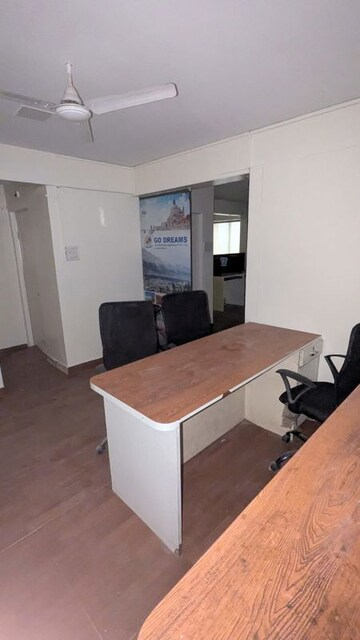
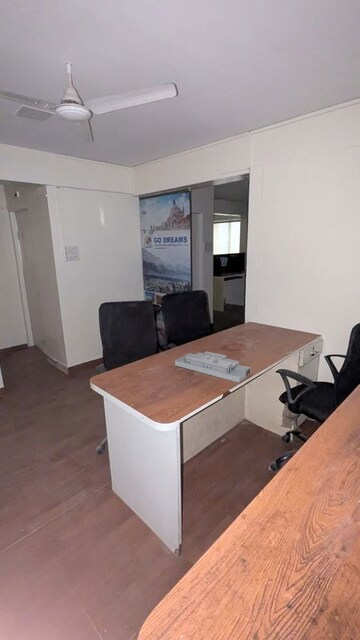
+ desk organizer (211, 362)
